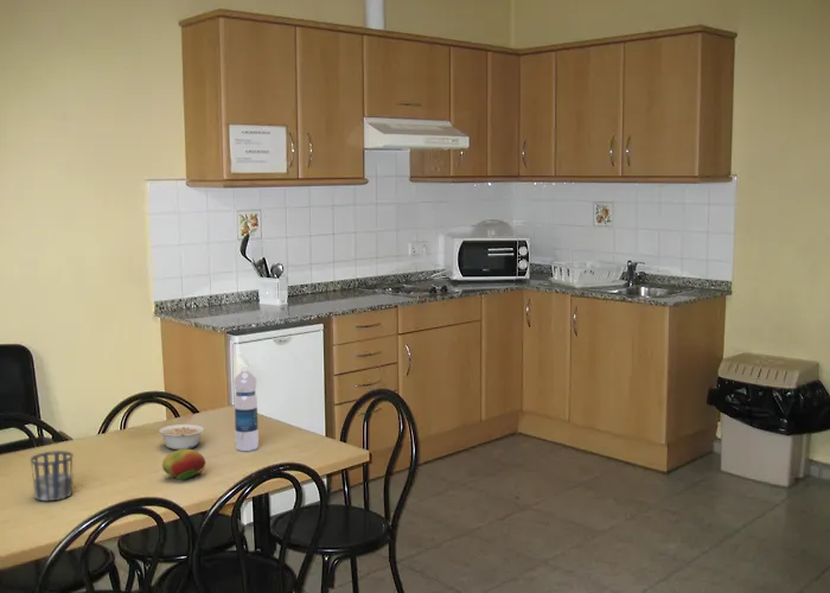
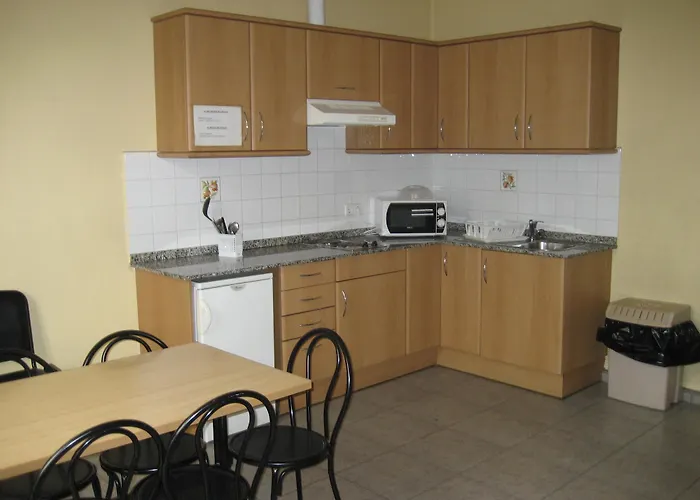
- water bottle (245, 408)
- cup (52, 476)
- fruit (184, 463)
- legume (183, 435)
